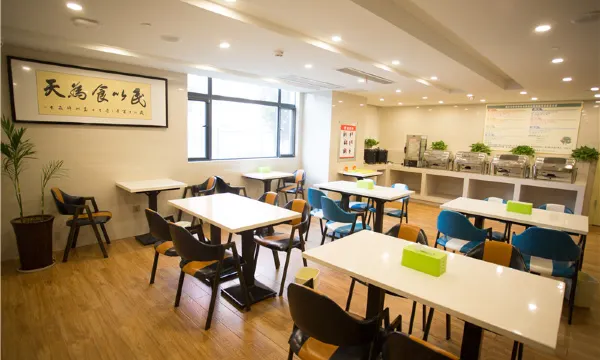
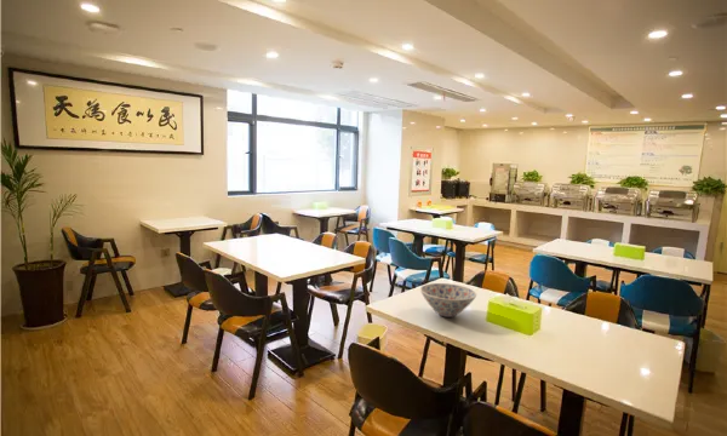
+ bowl (447, 303)
